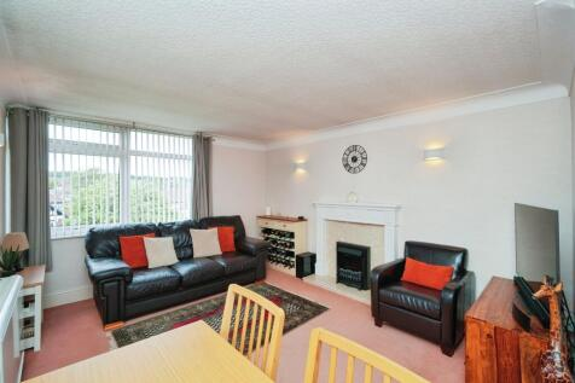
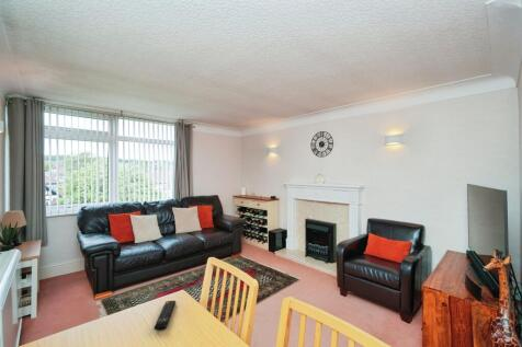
+ remote control (166, 313)
